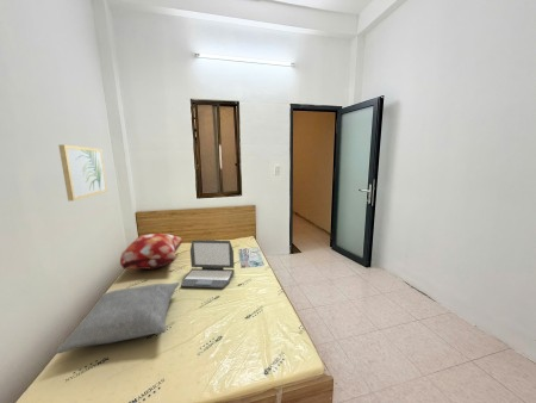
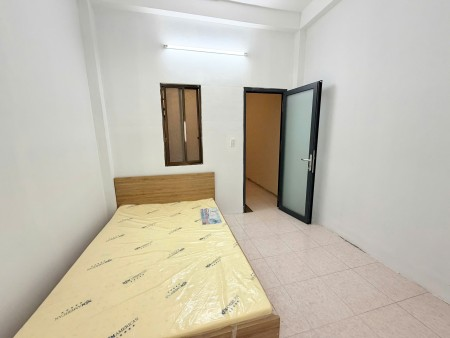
- laptop (206, 262)
- pillow (130, 310)
- decorative pillow (155, 250)
- wall art (87, 172)
